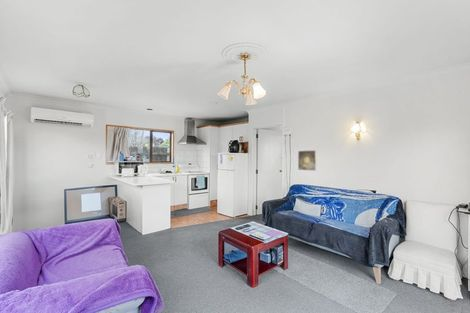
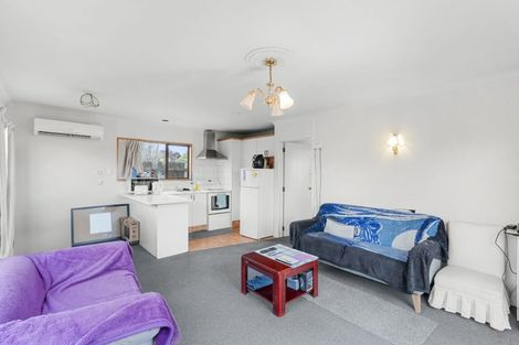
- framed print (307, 160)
